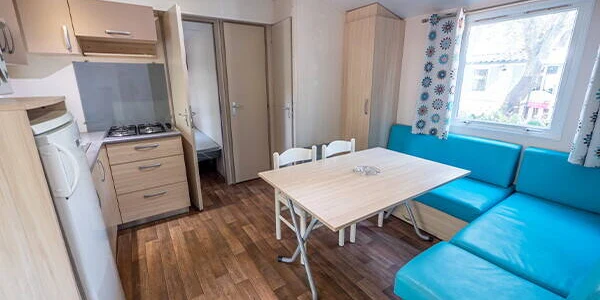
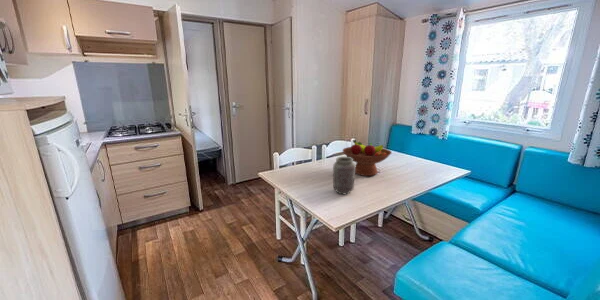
+ fruit bowl (366, 157)
+ vase (344, 175)
